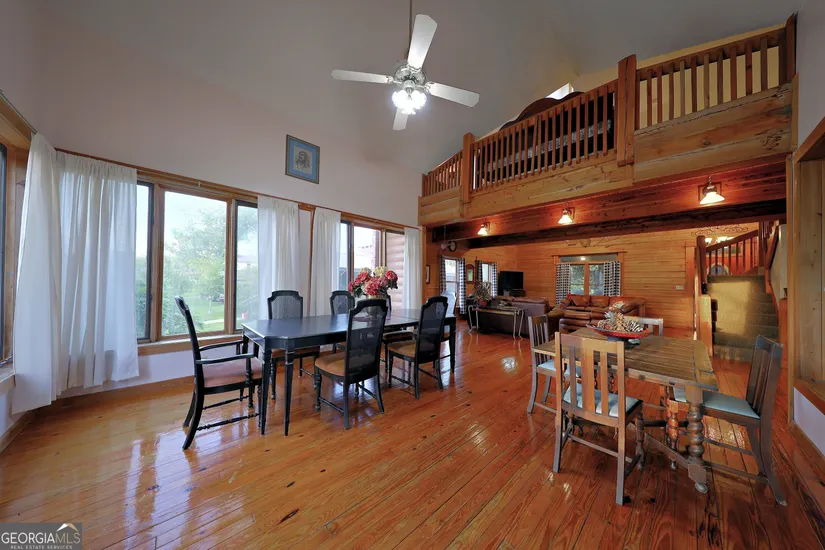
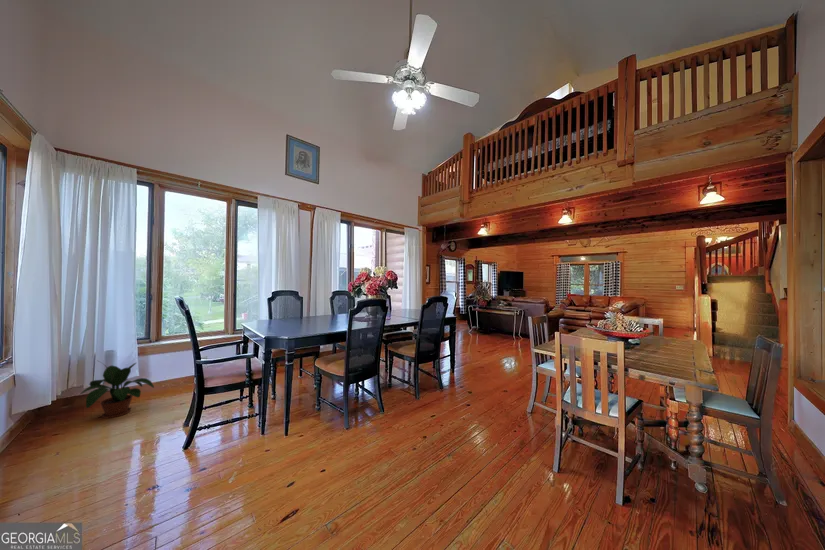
+ potted plant (116, 384)
